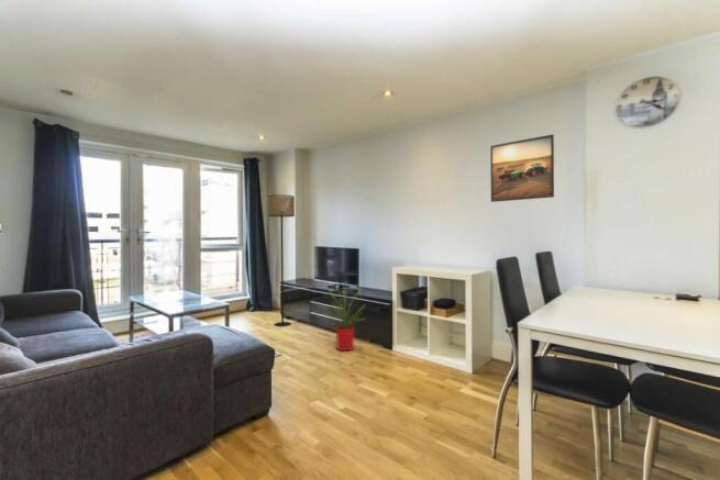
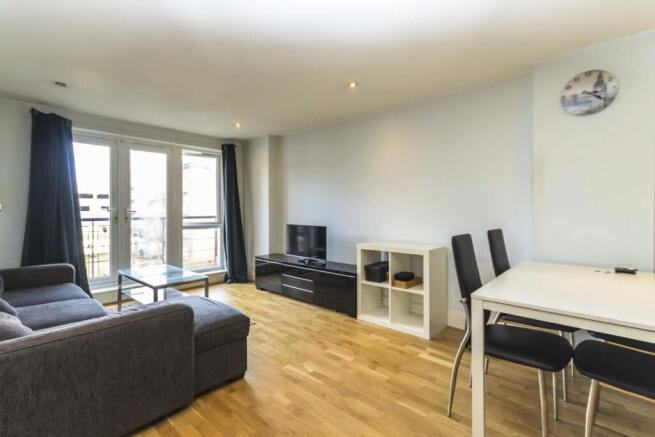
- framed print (520, 169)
- house plant (345, 314)
- floor lamp (281, 260)
